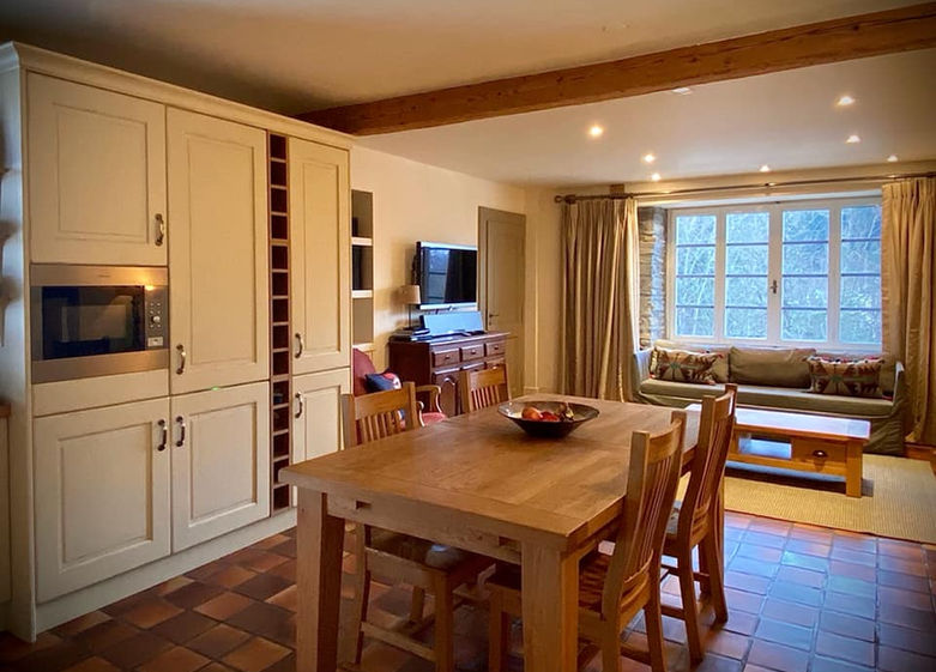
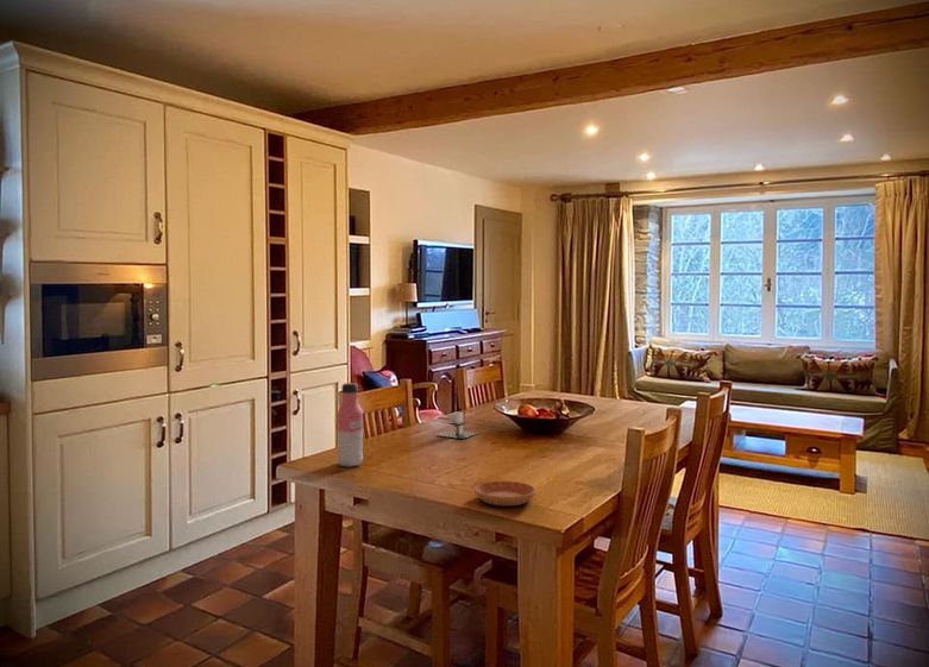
+ water bottle (350, 423)
+ architectural model (457, 423)
+ saucer (504, 493)
